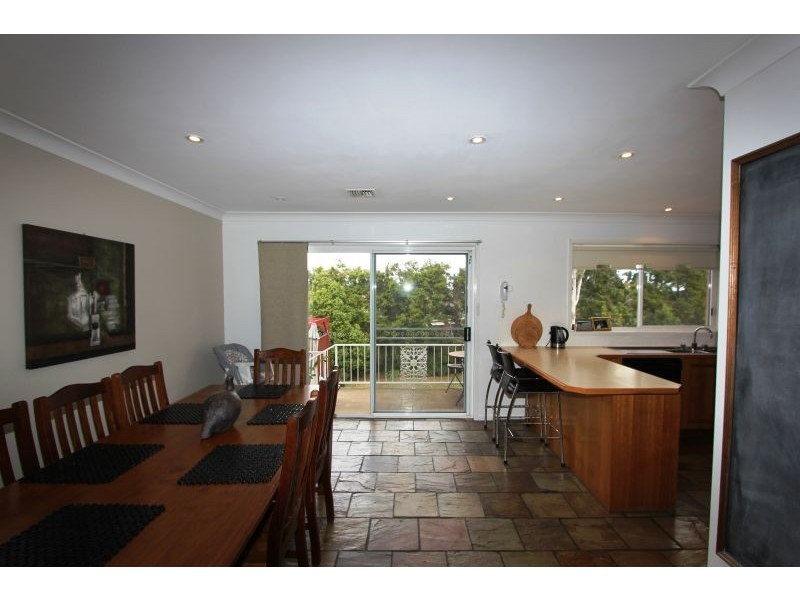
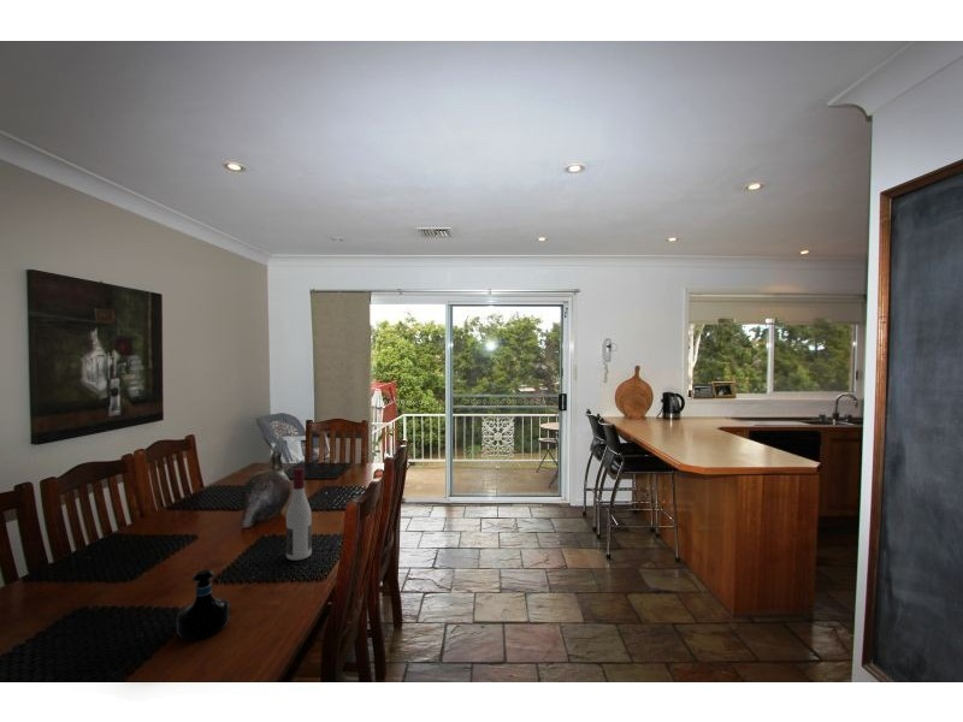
+ alcohol (299, 511)
+ tequila bottle (203, 599)
